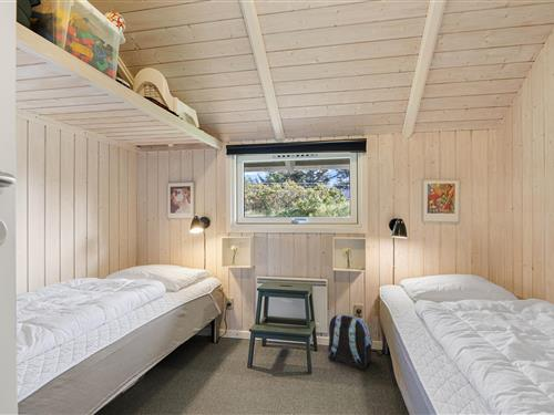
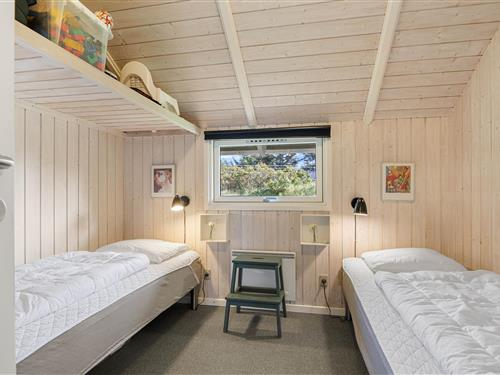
- backpack (350, 336)
